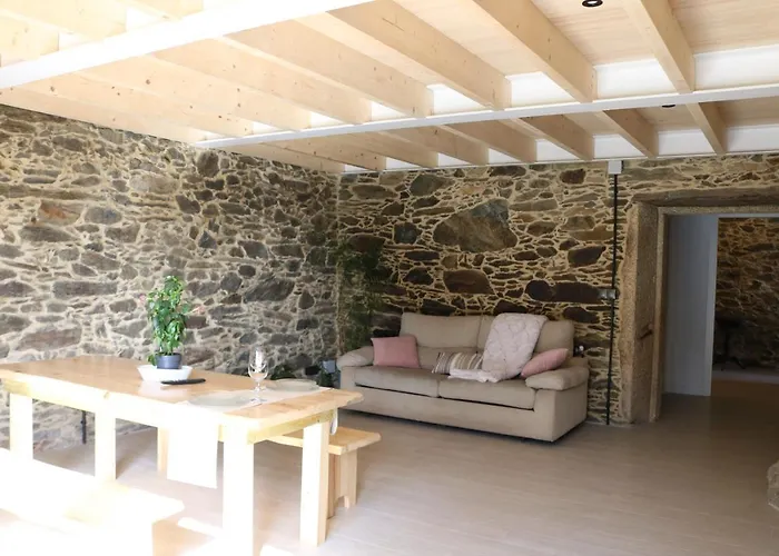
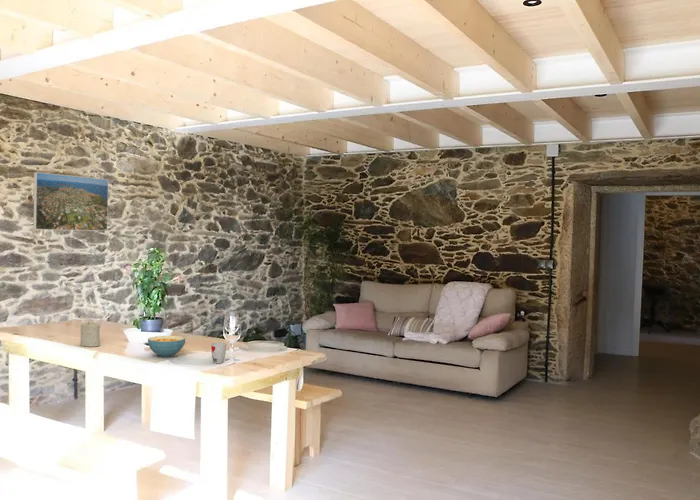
+ cereal bowl (166, 347)
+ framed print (72, 203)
+ cup (218, 352)
+ candle (90, 332)
